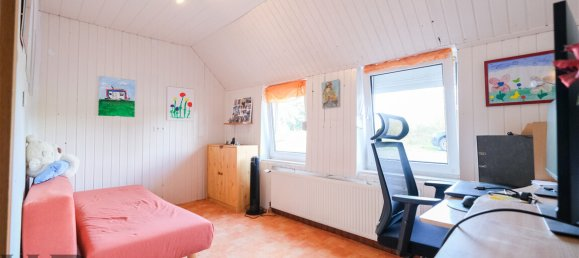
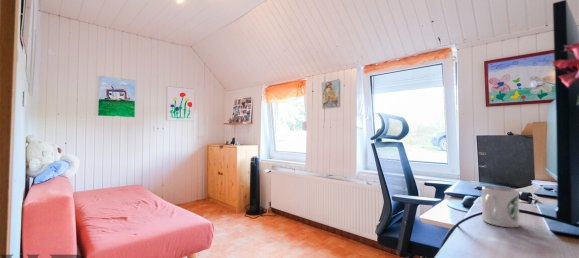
+ mug (497, 206)
